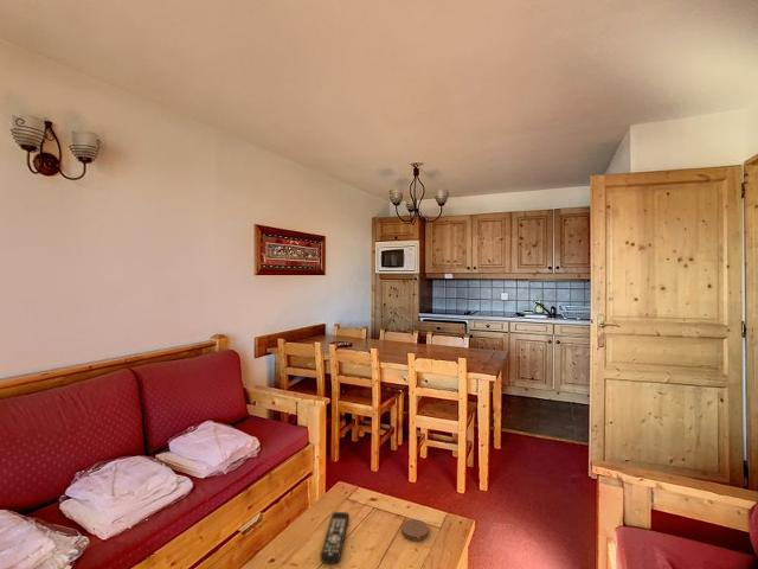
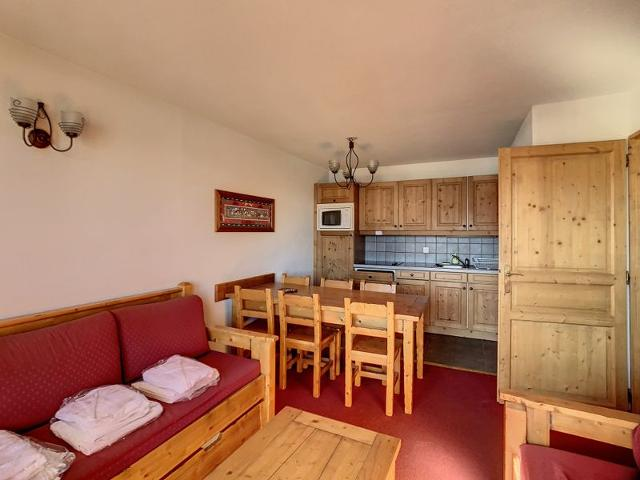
- remote control (335, 535)
- coaster (415, 529)
